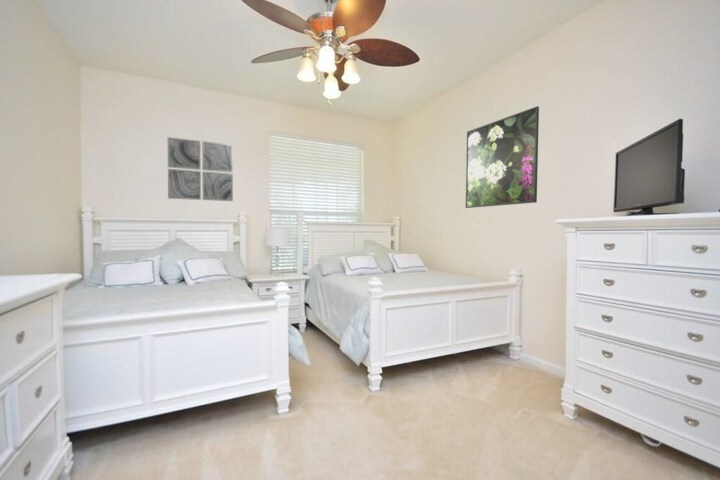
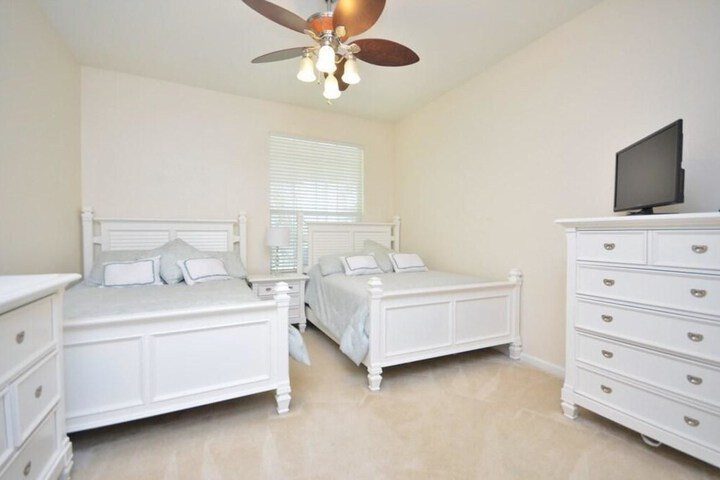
- wall art (202, 171)
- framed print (497, 163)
